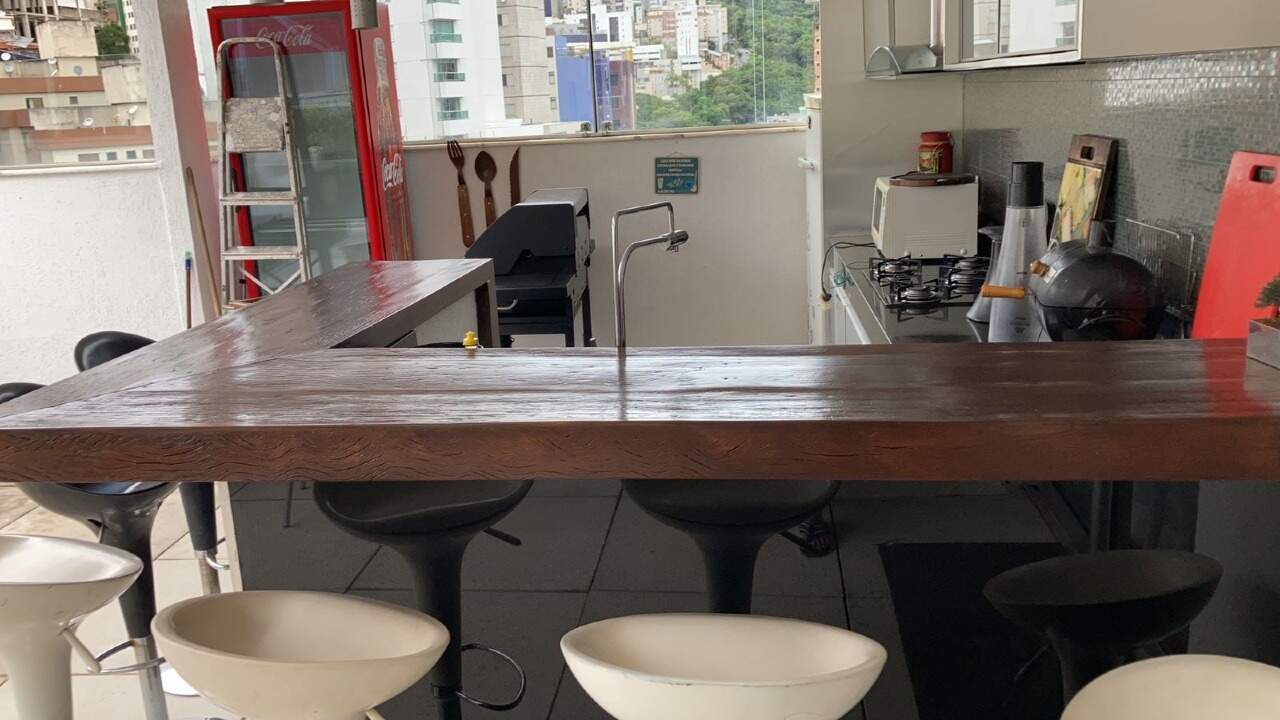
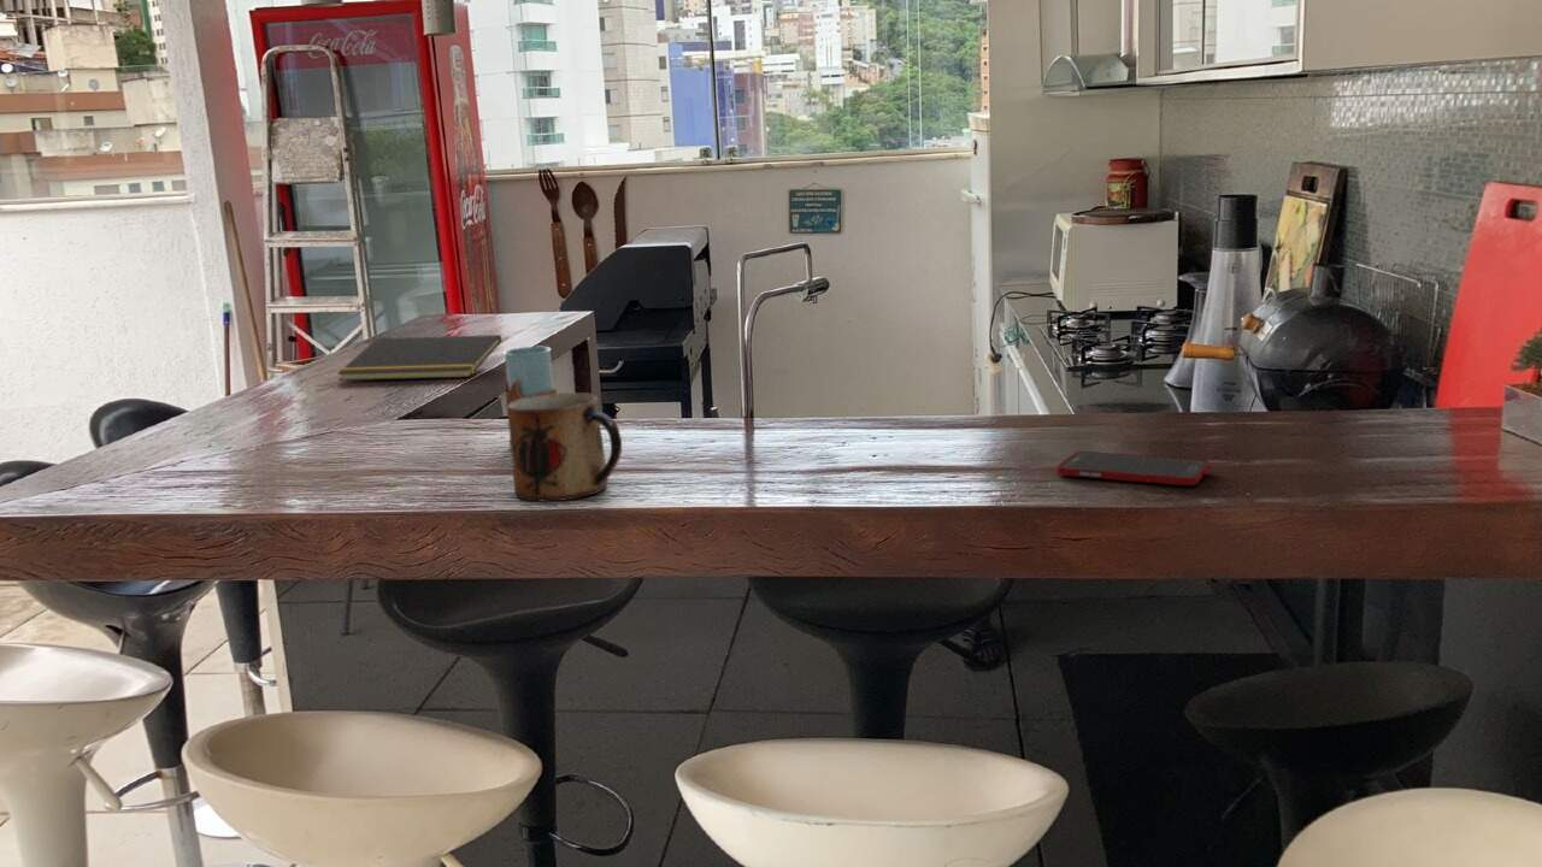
+ notepad (422, 356)
+ cell phone (1132, 467)
+ mug (563, 444)
+ drinking glass (541, 394)
